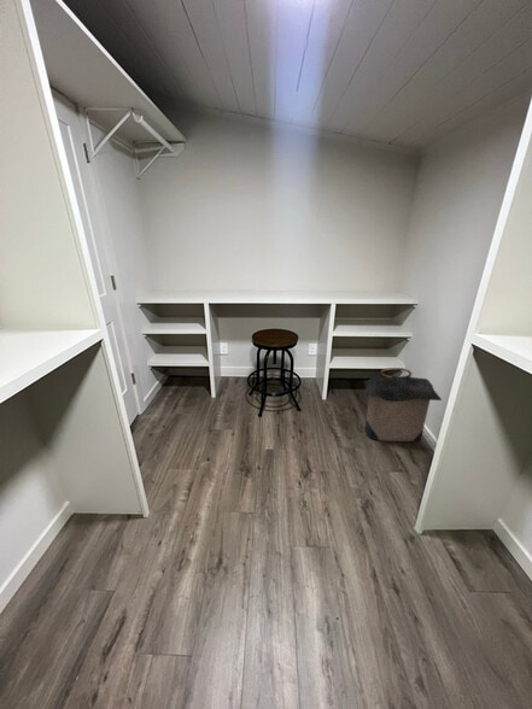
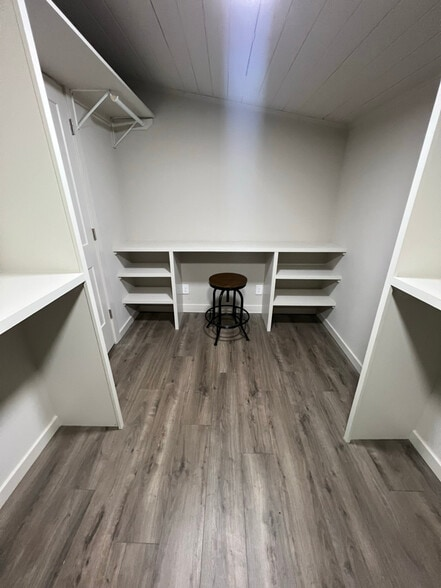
- laundry hamper (398, 399)
